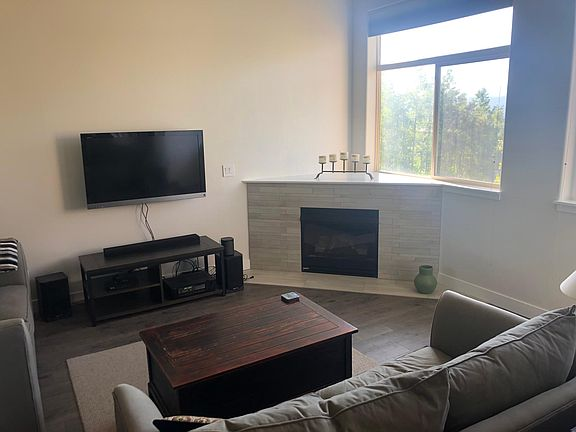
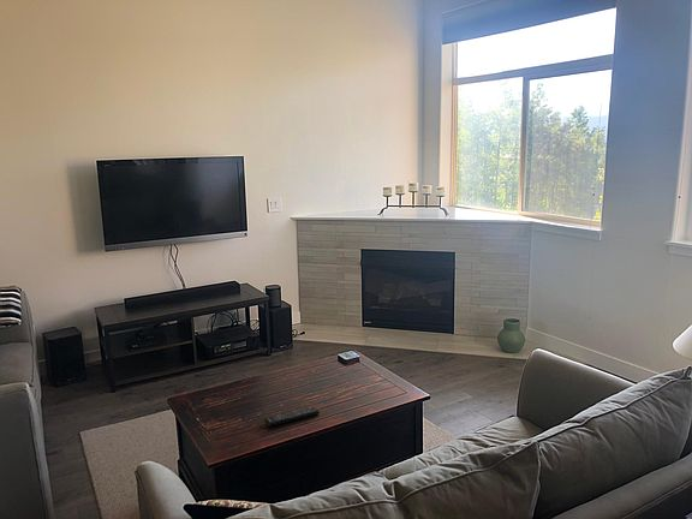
+ remote control (292, 416)
